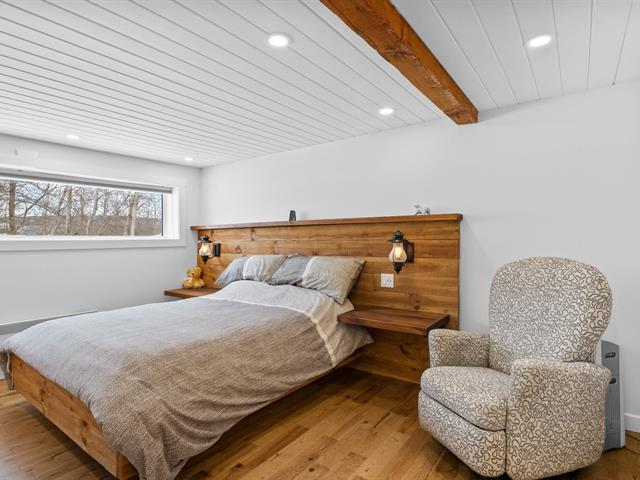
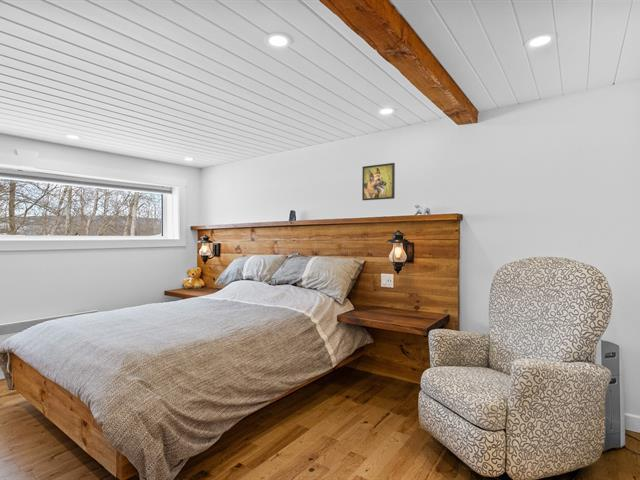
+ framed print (378, 182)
